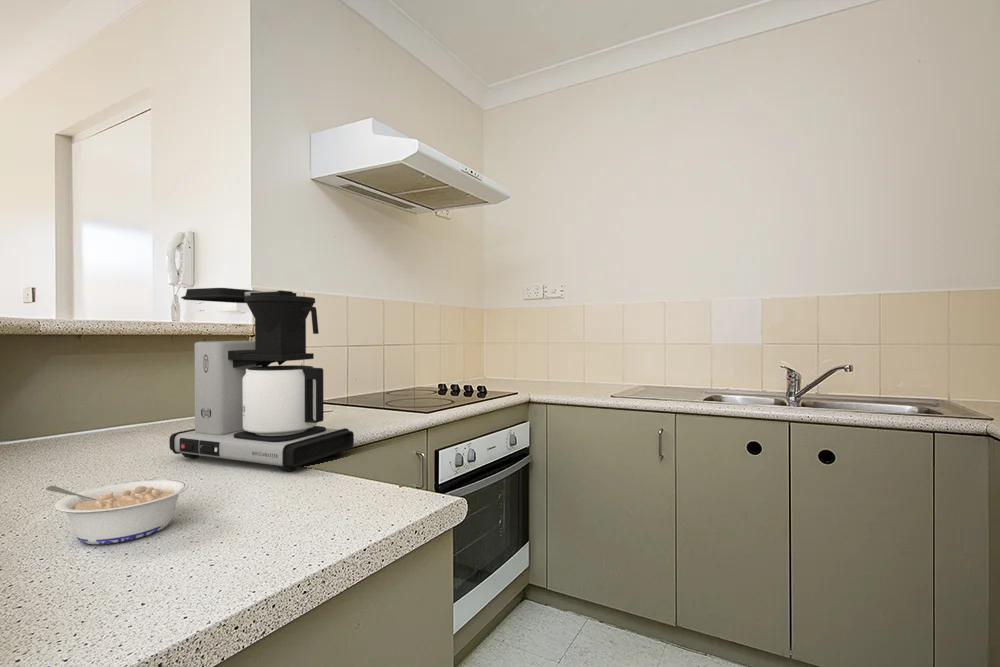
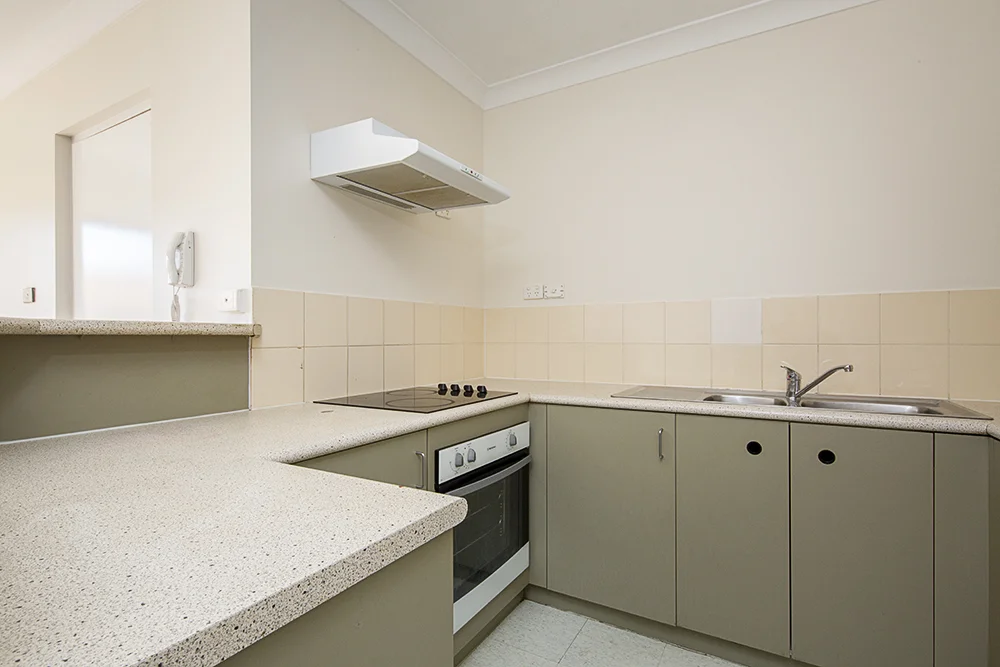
- coffee maker (263, 373)
- legume (120, 509)
